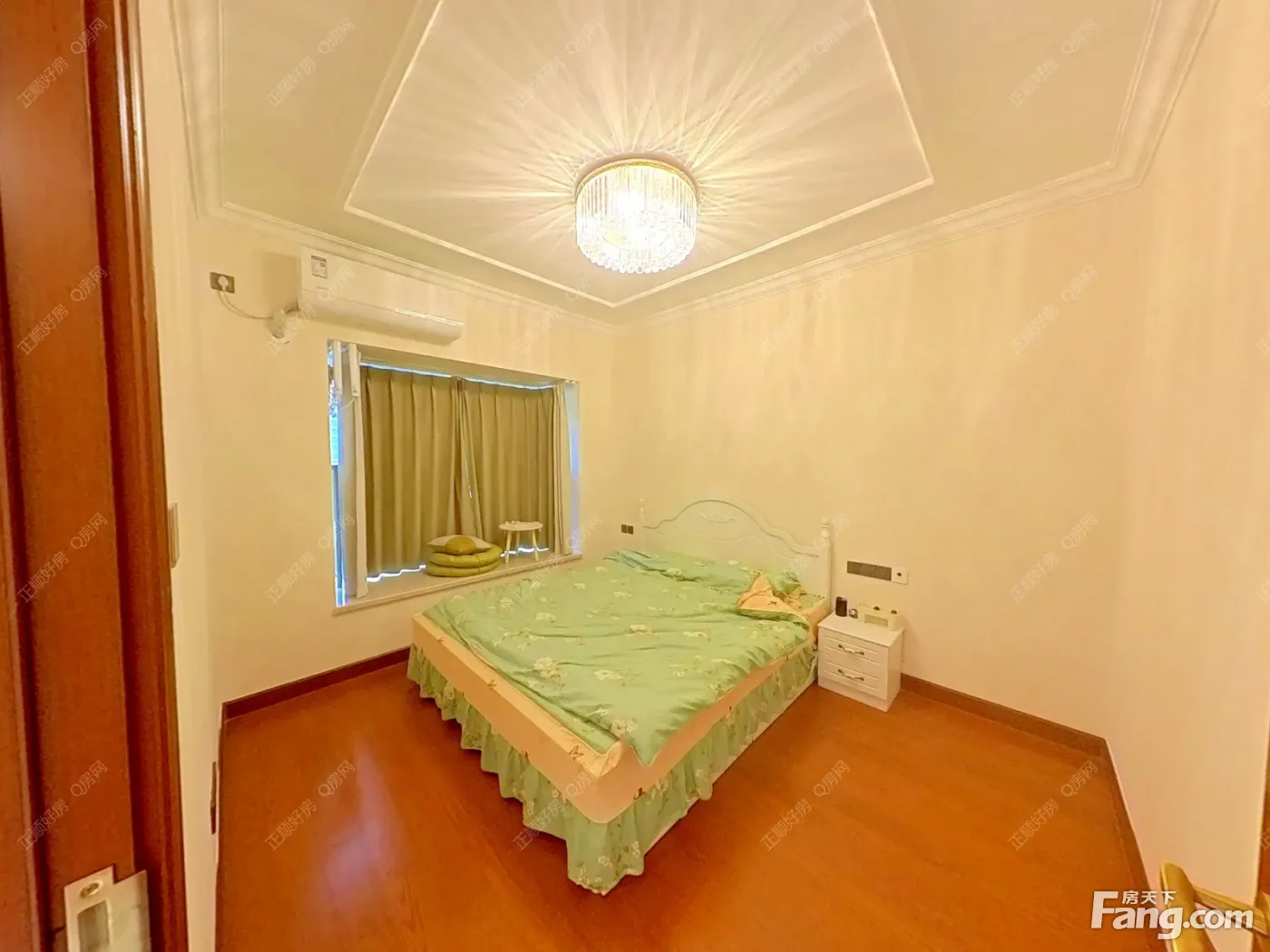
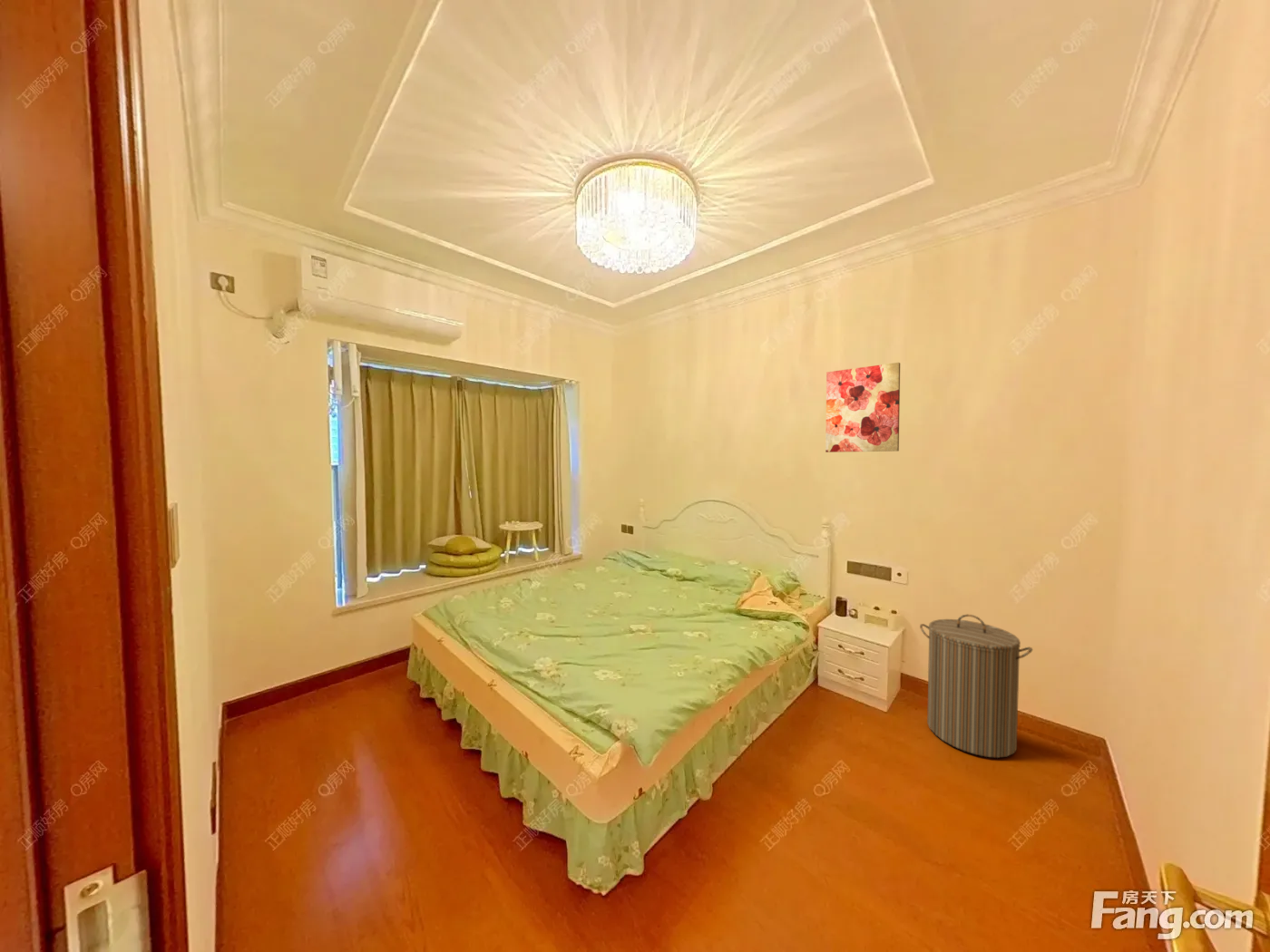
+ wall art (861, 410)
+ laundry hamper (971, 675)
